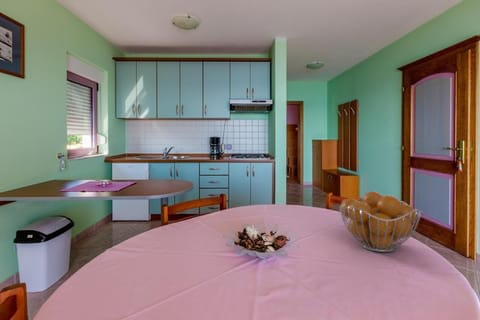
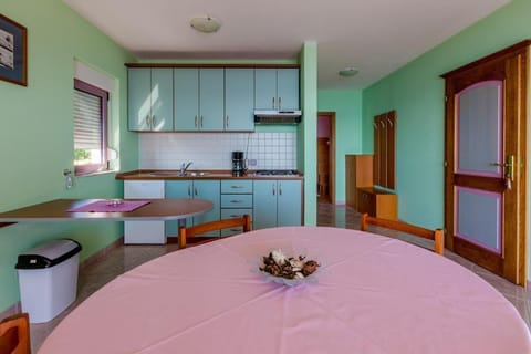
- fruit basket (377, 219)
